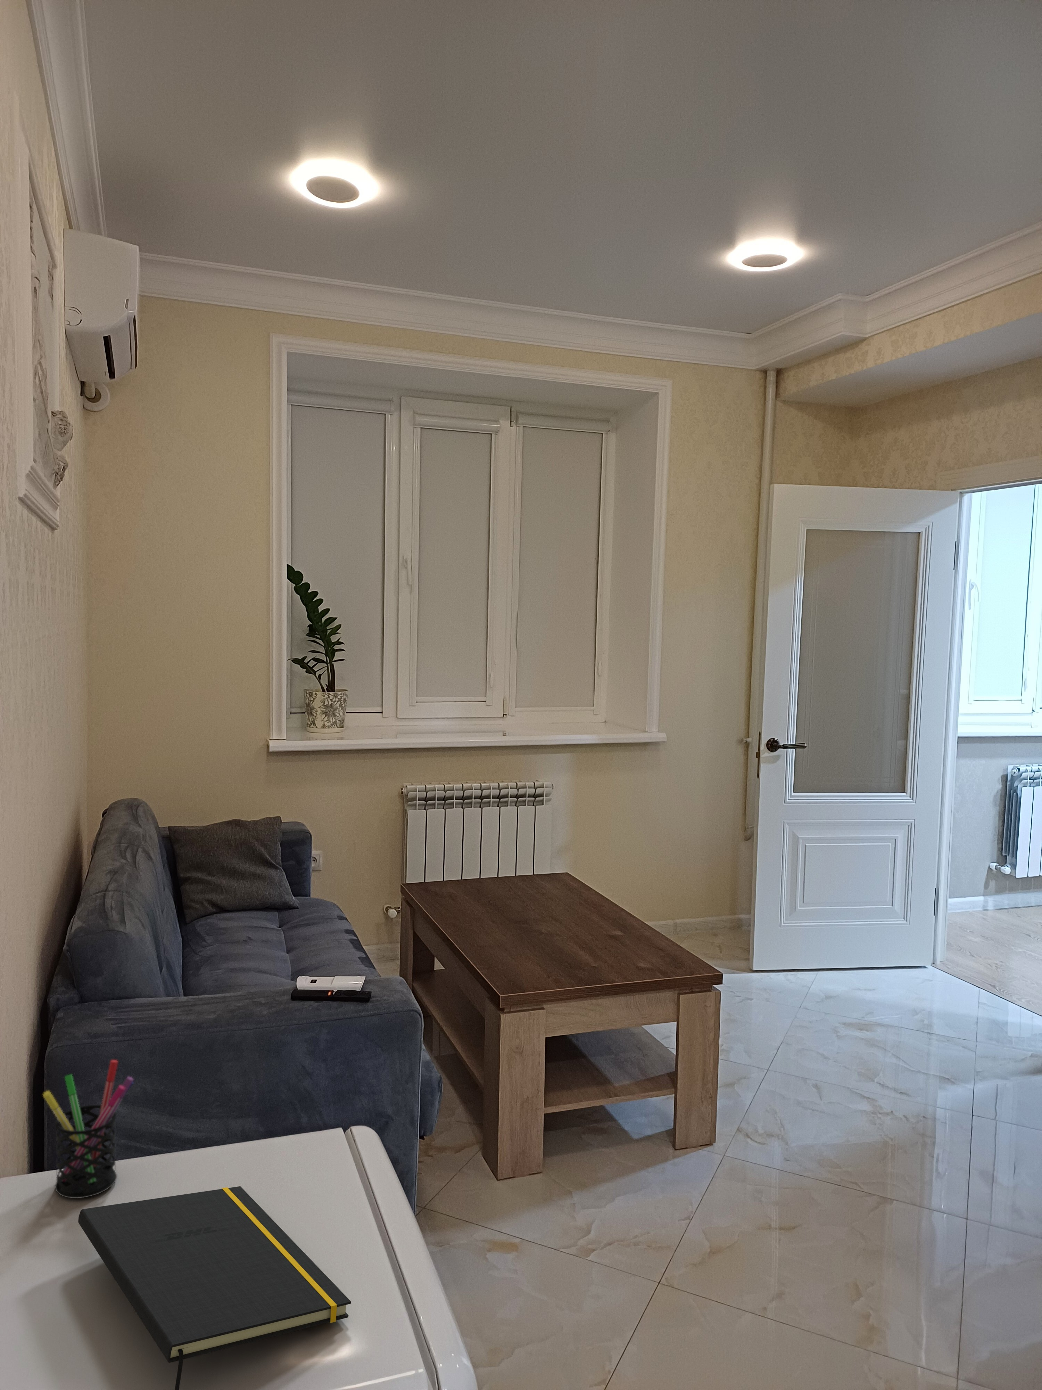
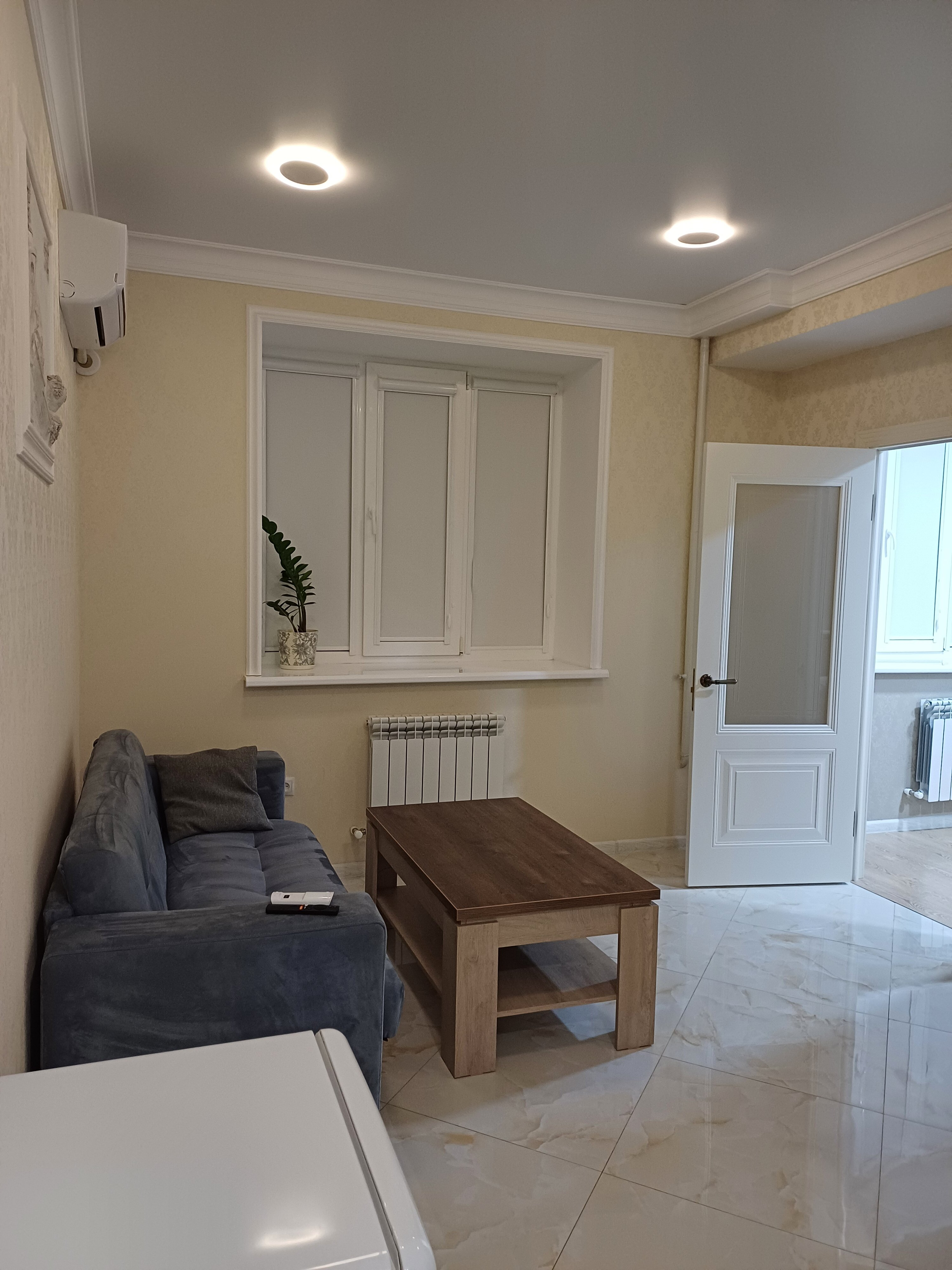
- notepad (209, 1261)
- pen holder (86, 1123)
